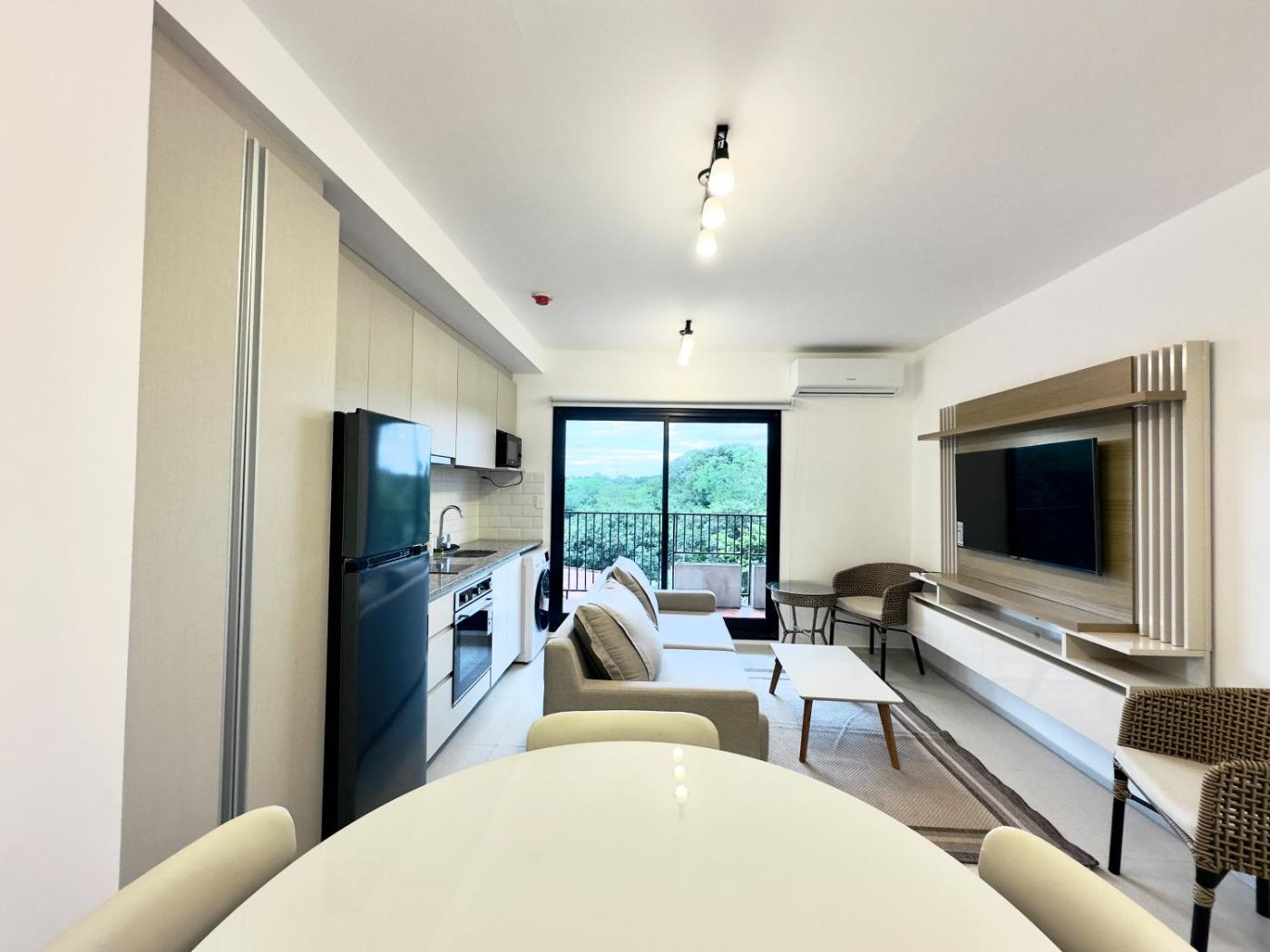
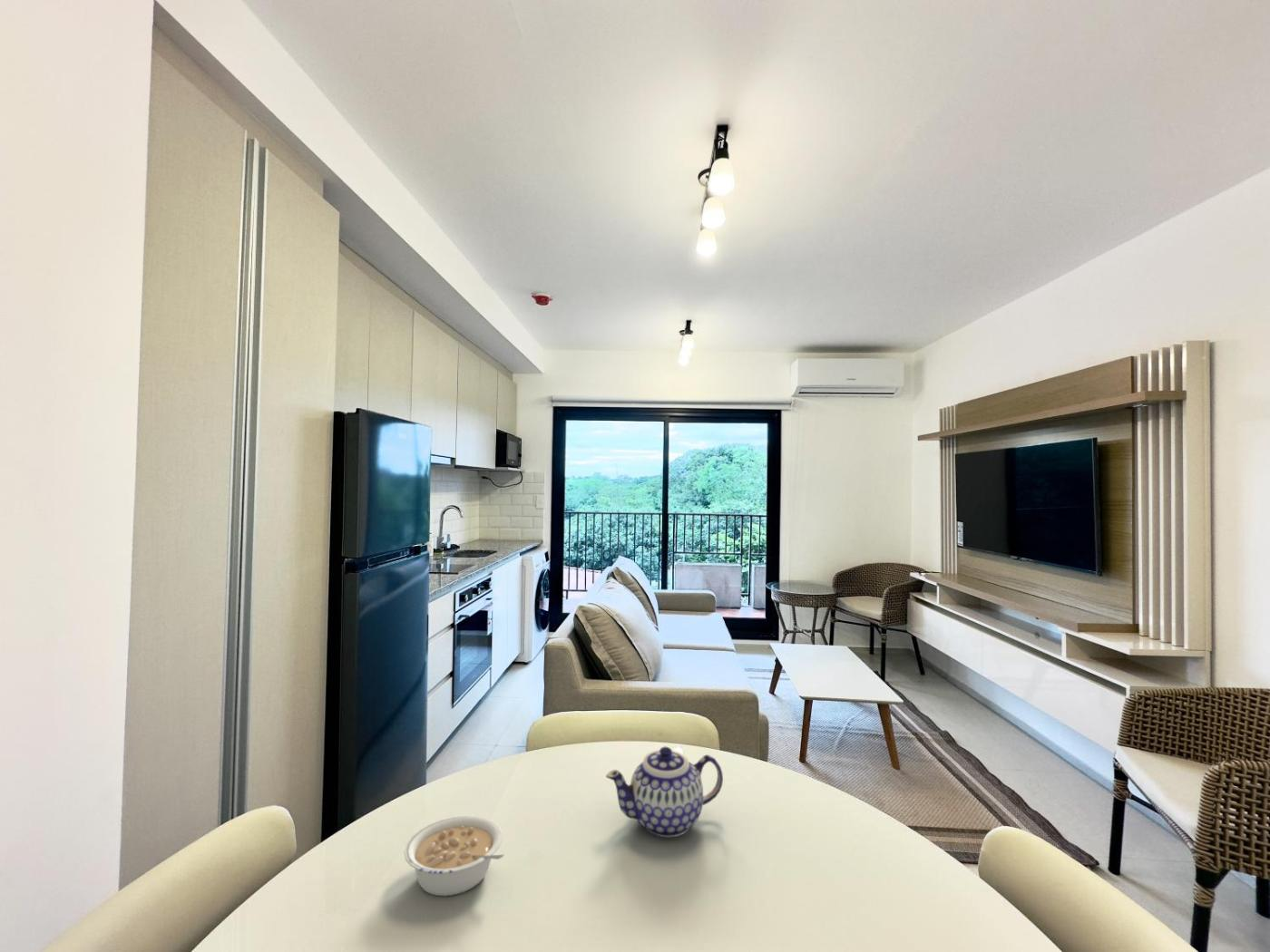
+ teapot (666, 784)
+ legume (458, 854)
